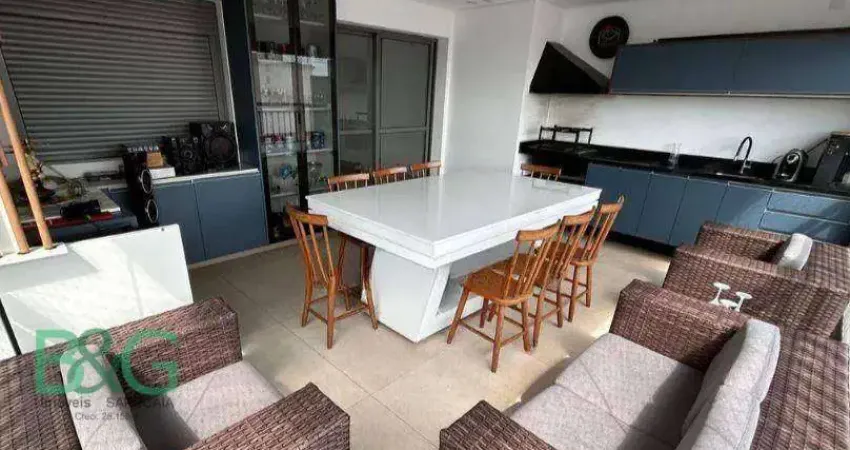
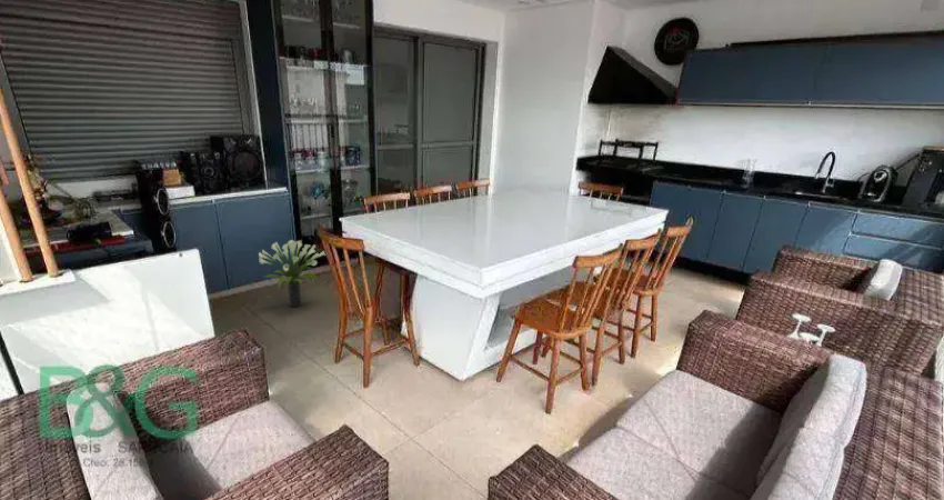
+ potted plant (293, 272)
